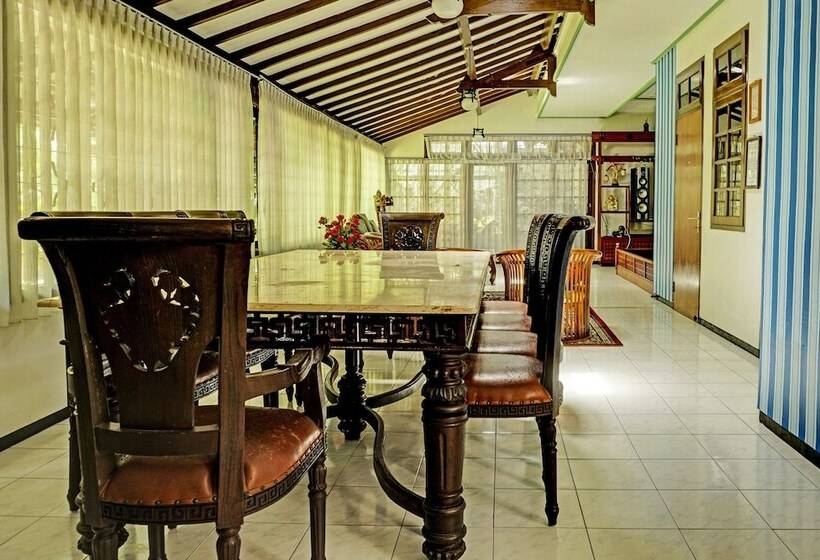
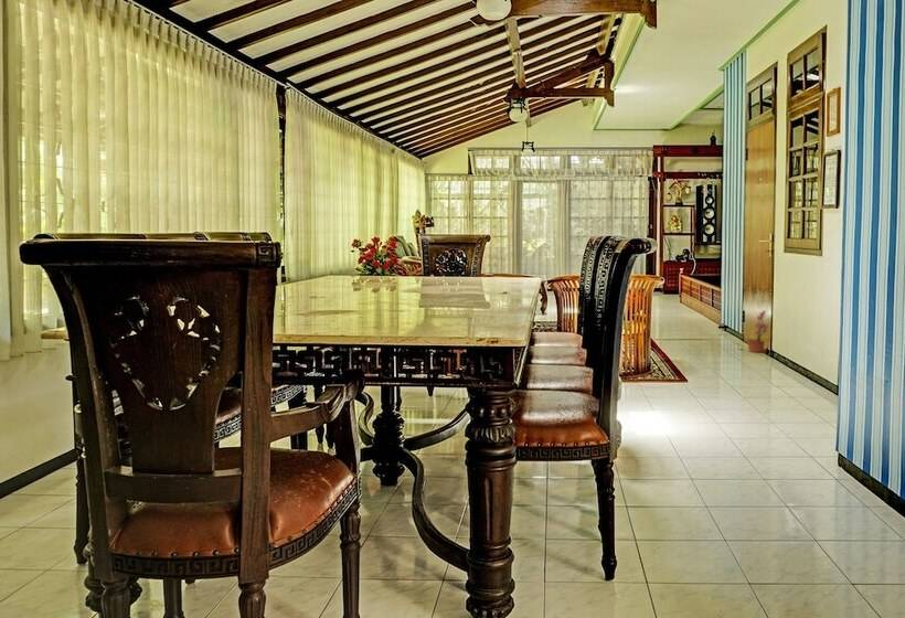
+ potted plant (755, 331)
